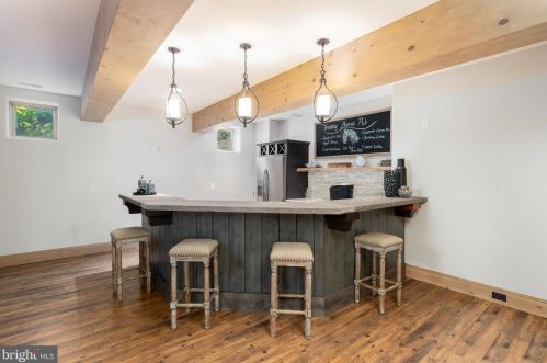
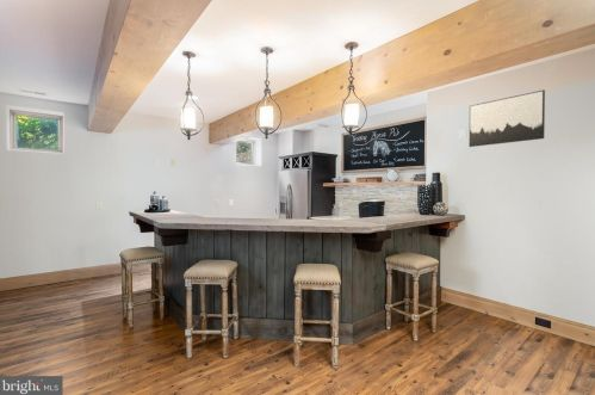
+ wall art (503, 121)
